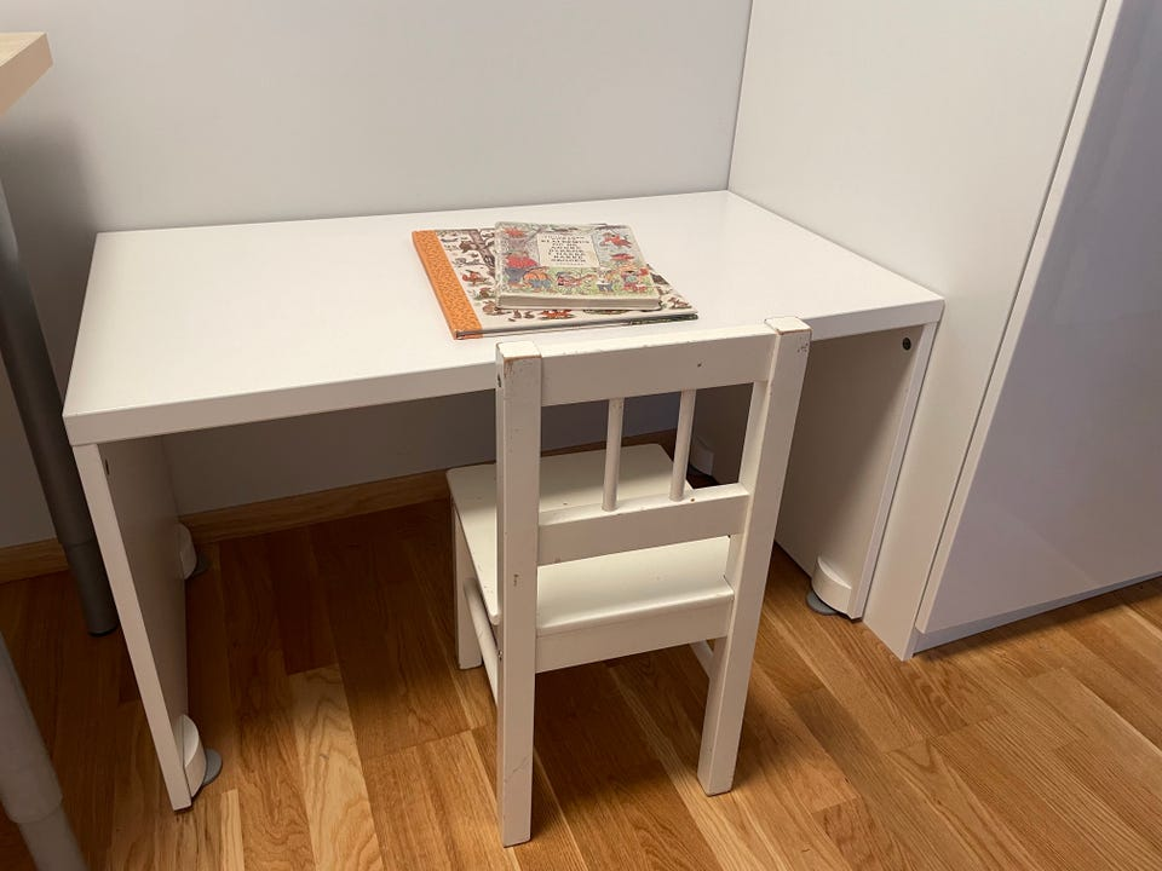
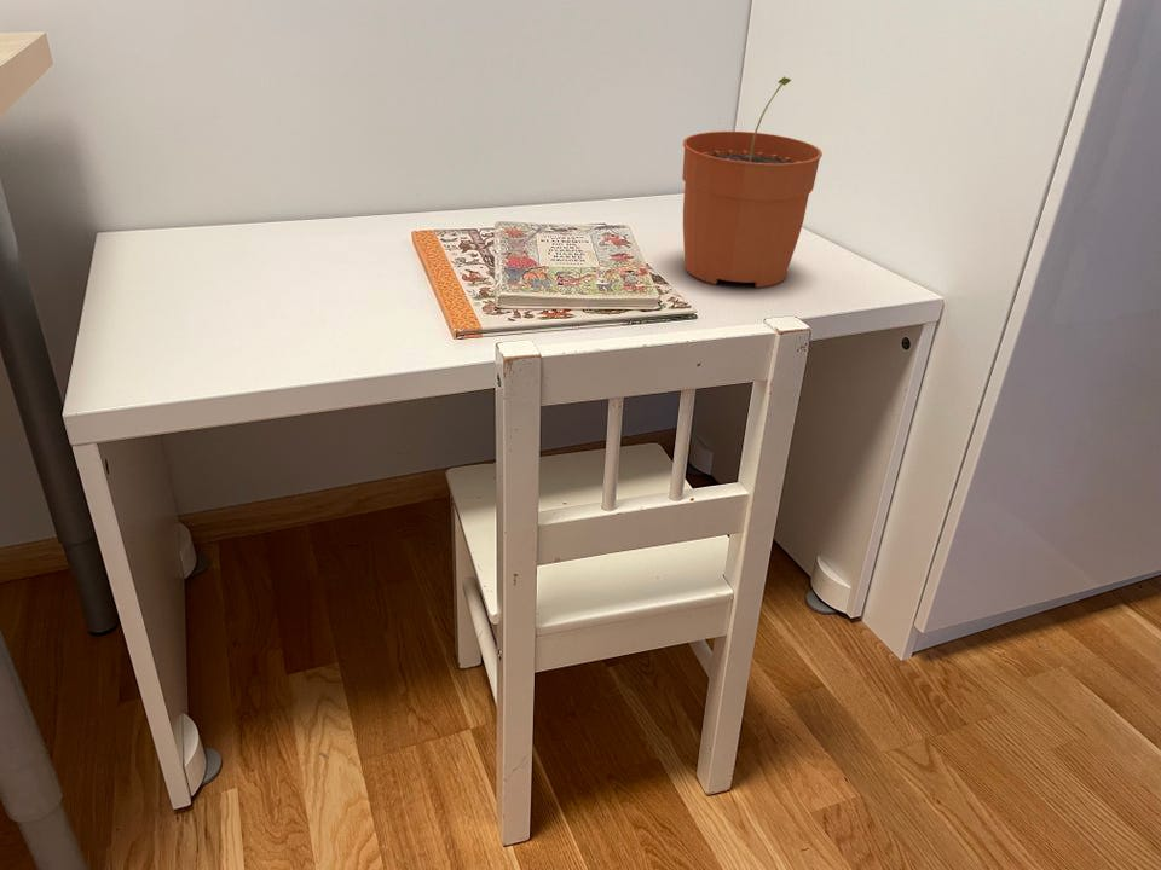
+ plant pot (747, 178)
